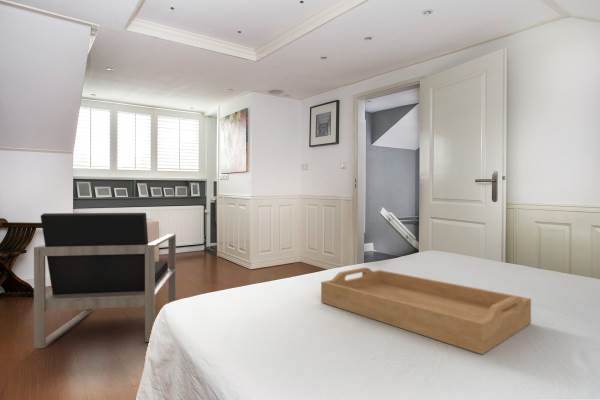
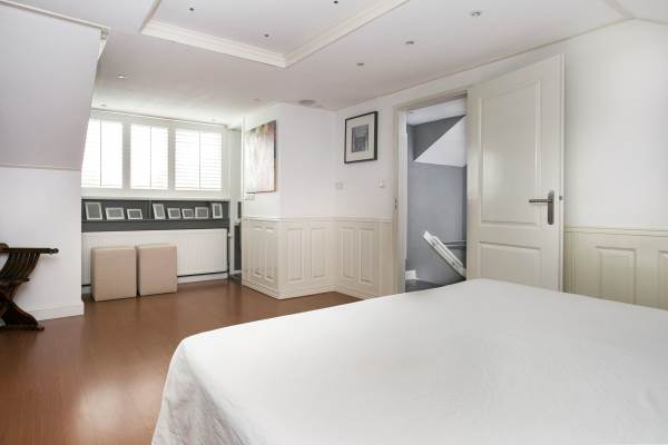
- armchair (115, 268)
- serving tray (416, 297)
